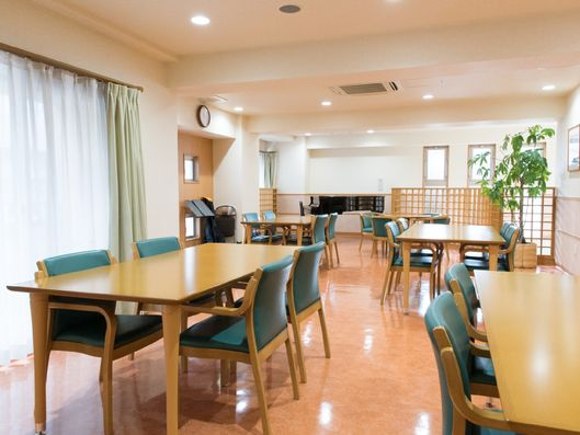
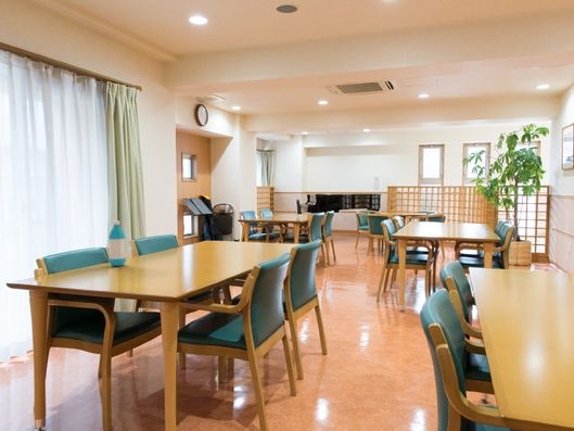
+ water bottle (116, 243)
